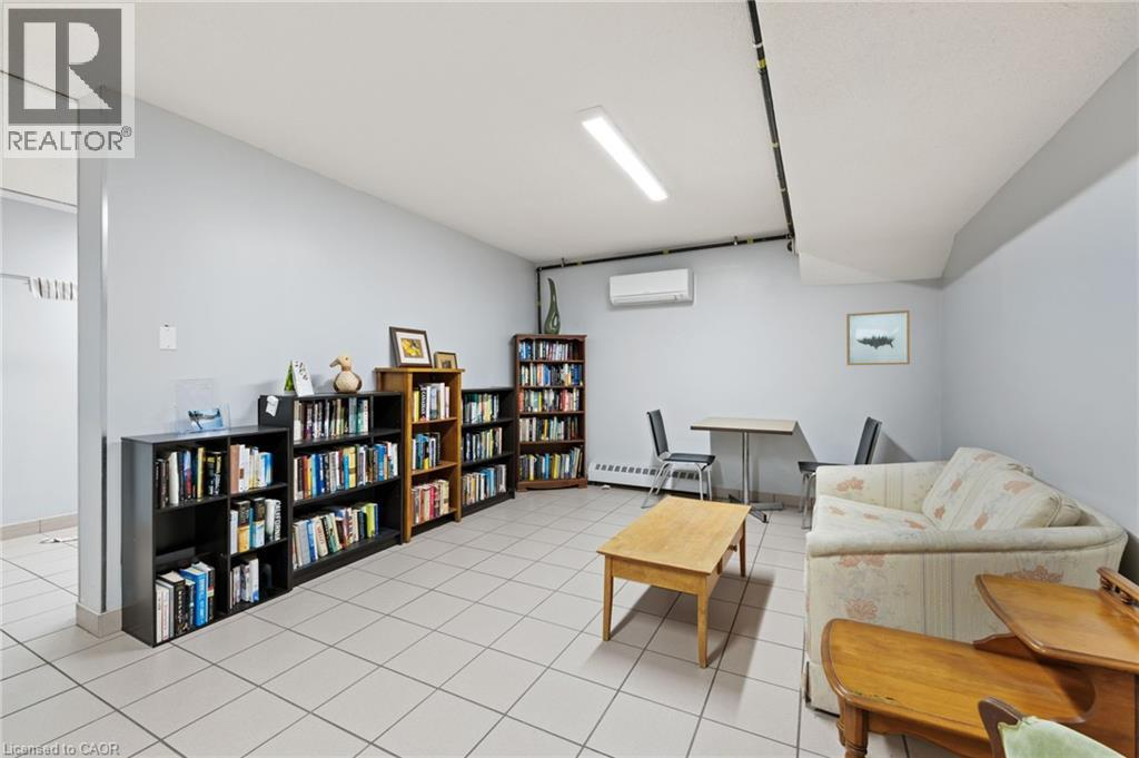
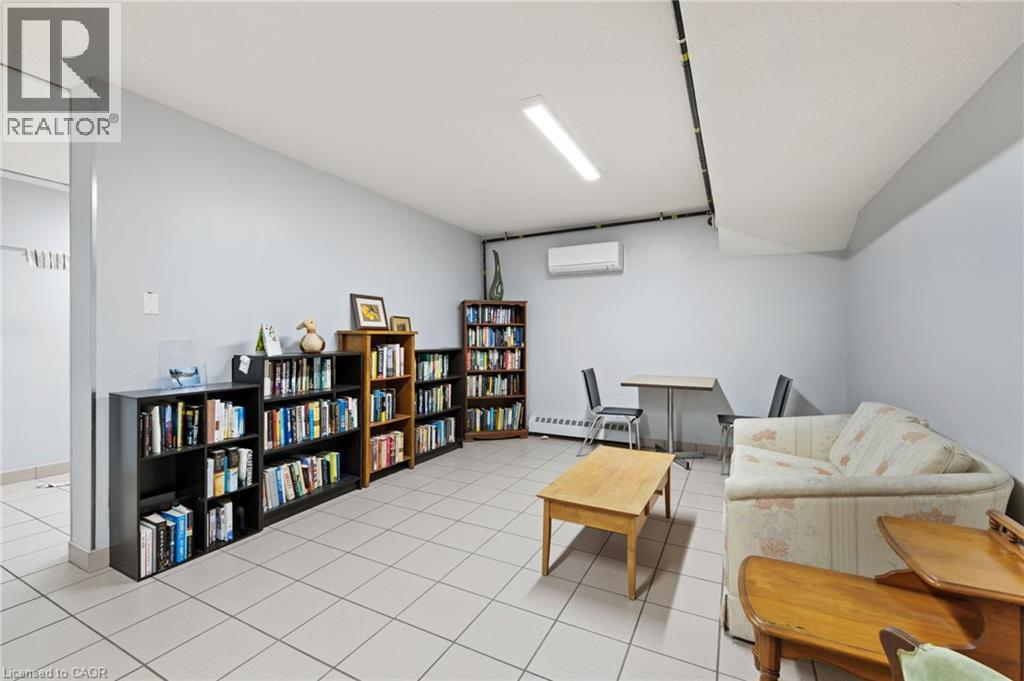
- wall art (876, 338)
